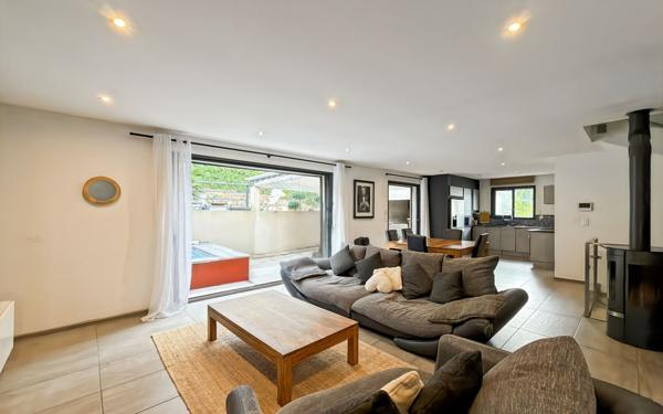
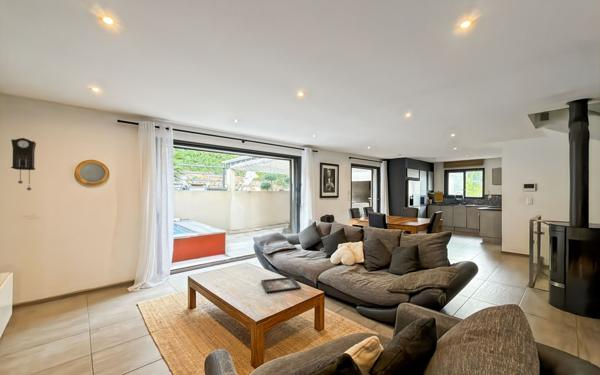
+ pendulum clock (23, 164)
+ decorative tray (280, 284)
